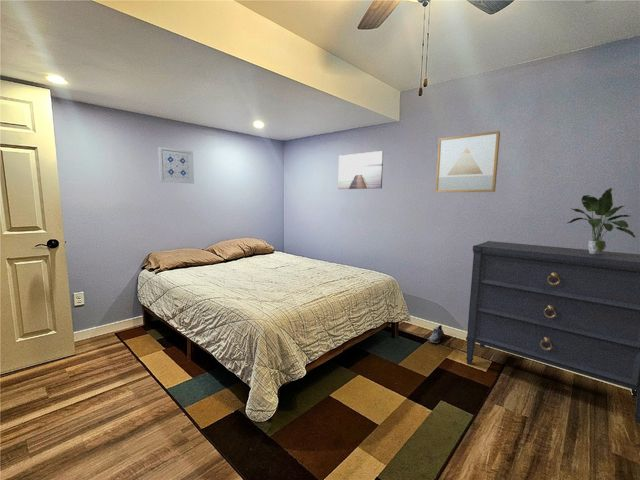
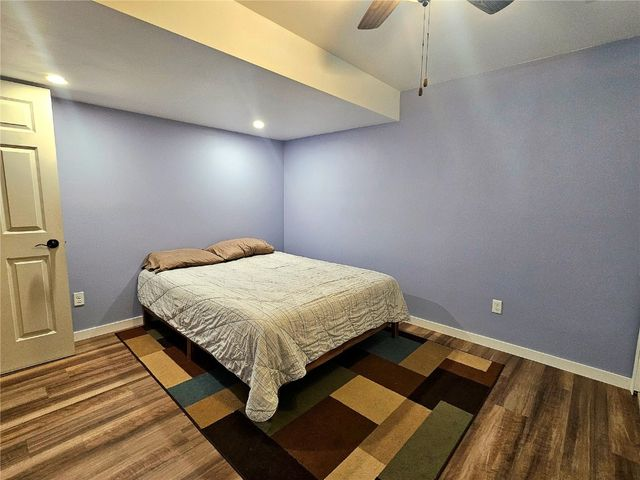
- wall art (176, 166)
- dresser (552, 315)
- potted plant (598, 221)
- wall art (359, 171)
- shoe (436, 333)
- wall art (465, 164)
